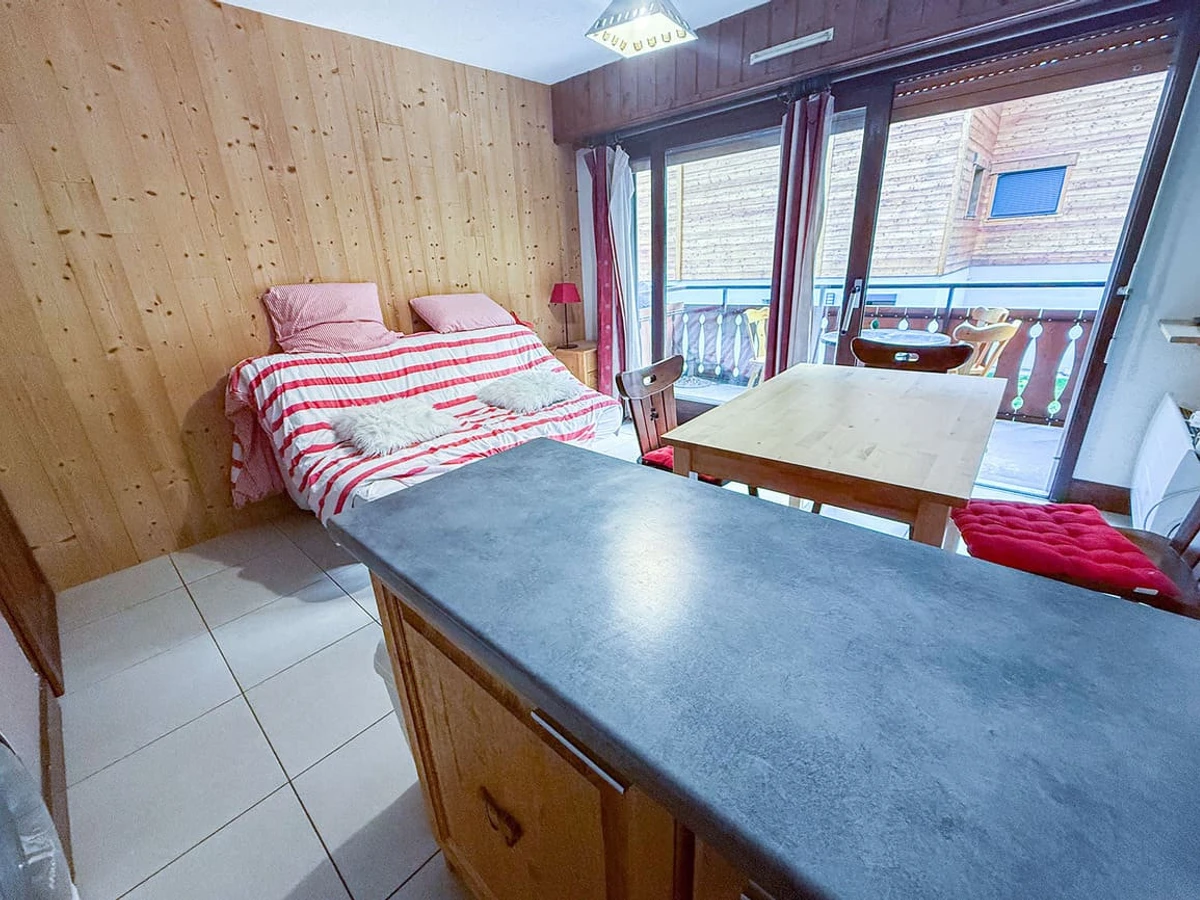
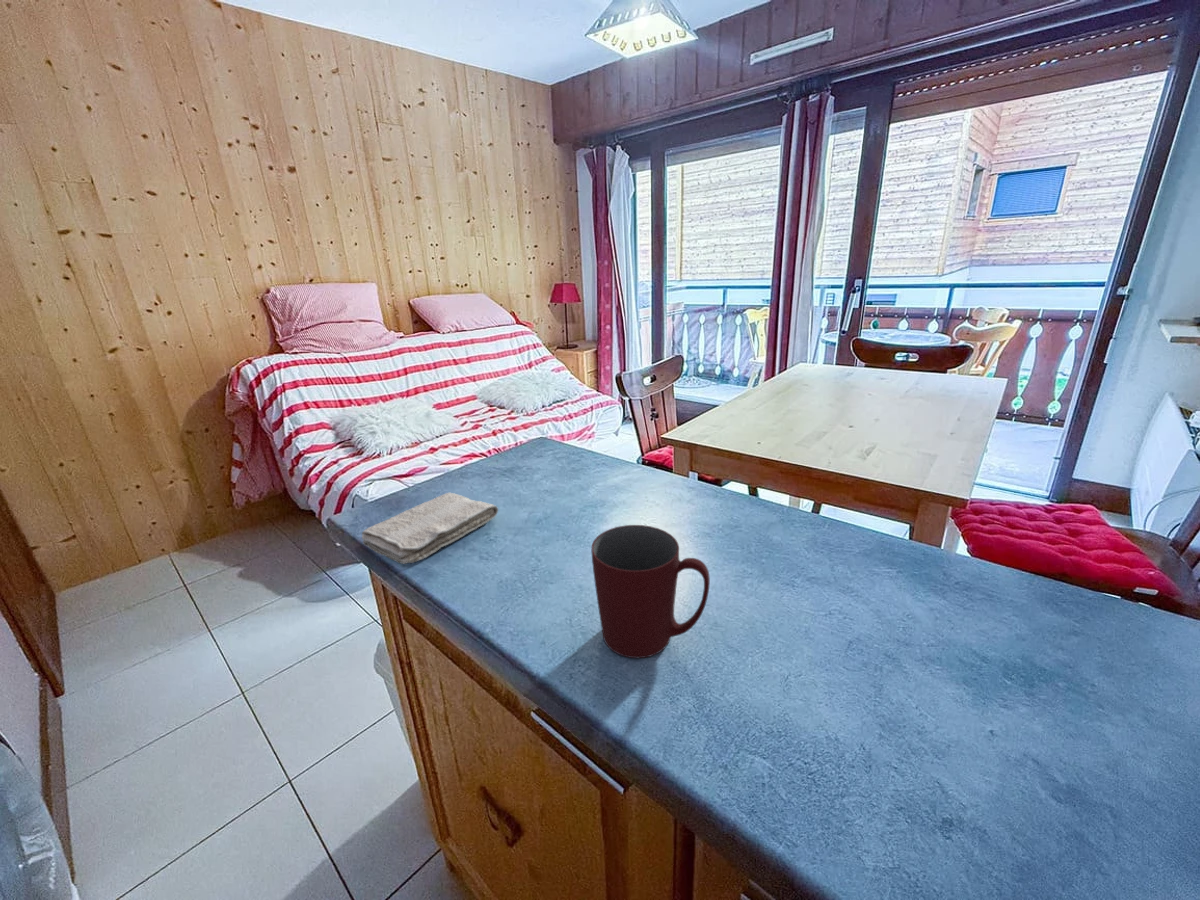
+ washcloth (430, 523)
+ mug (650, 594)
